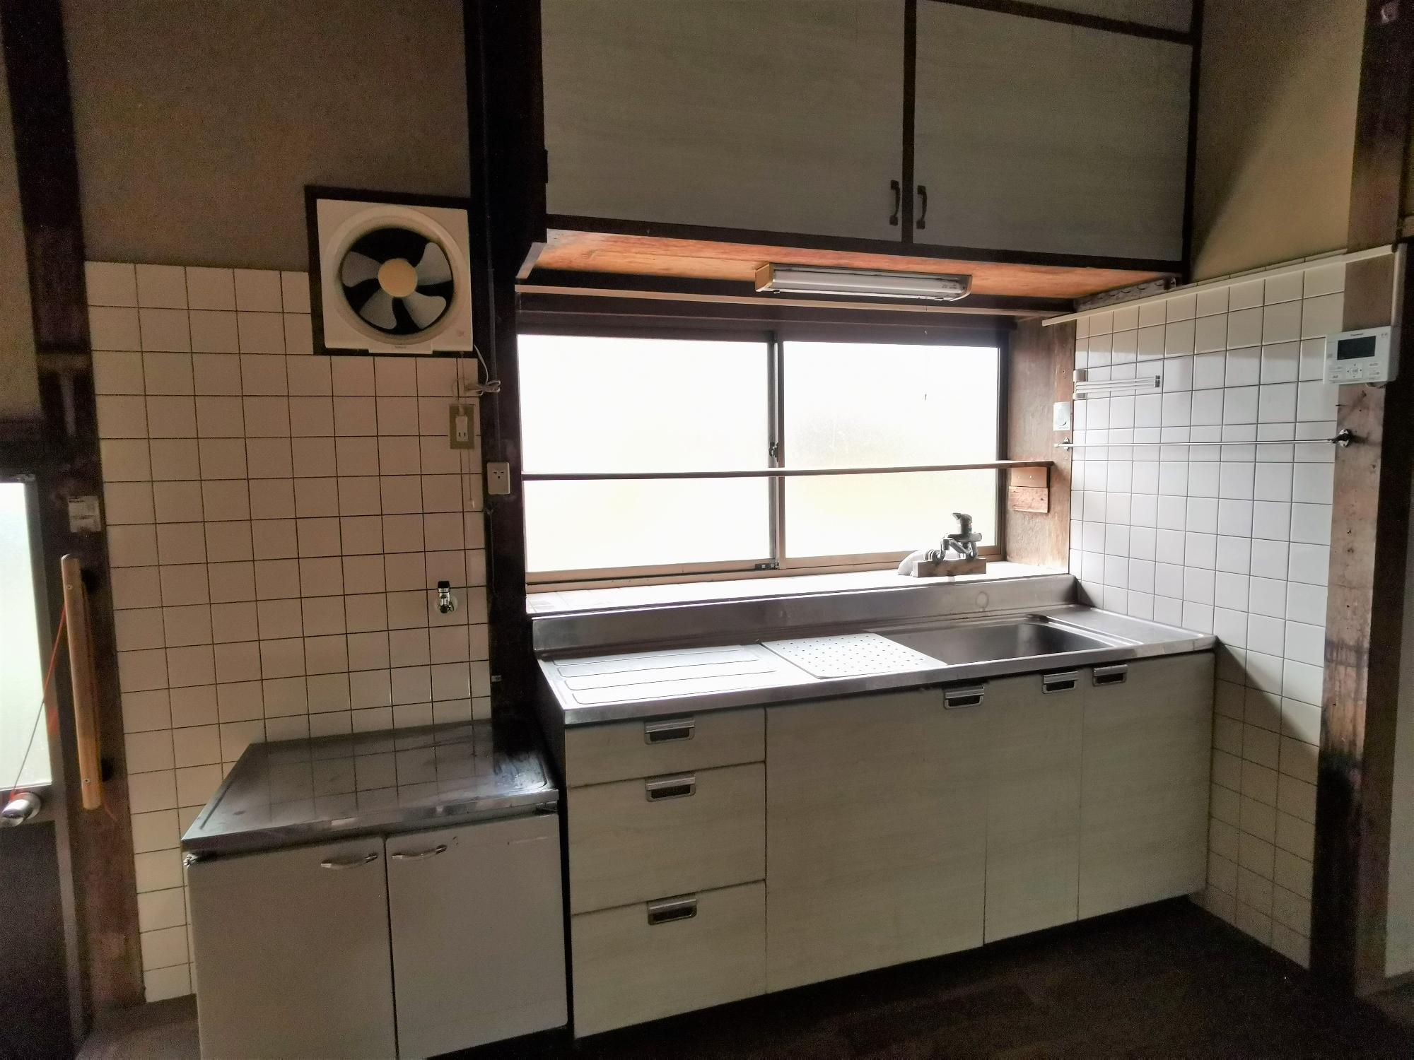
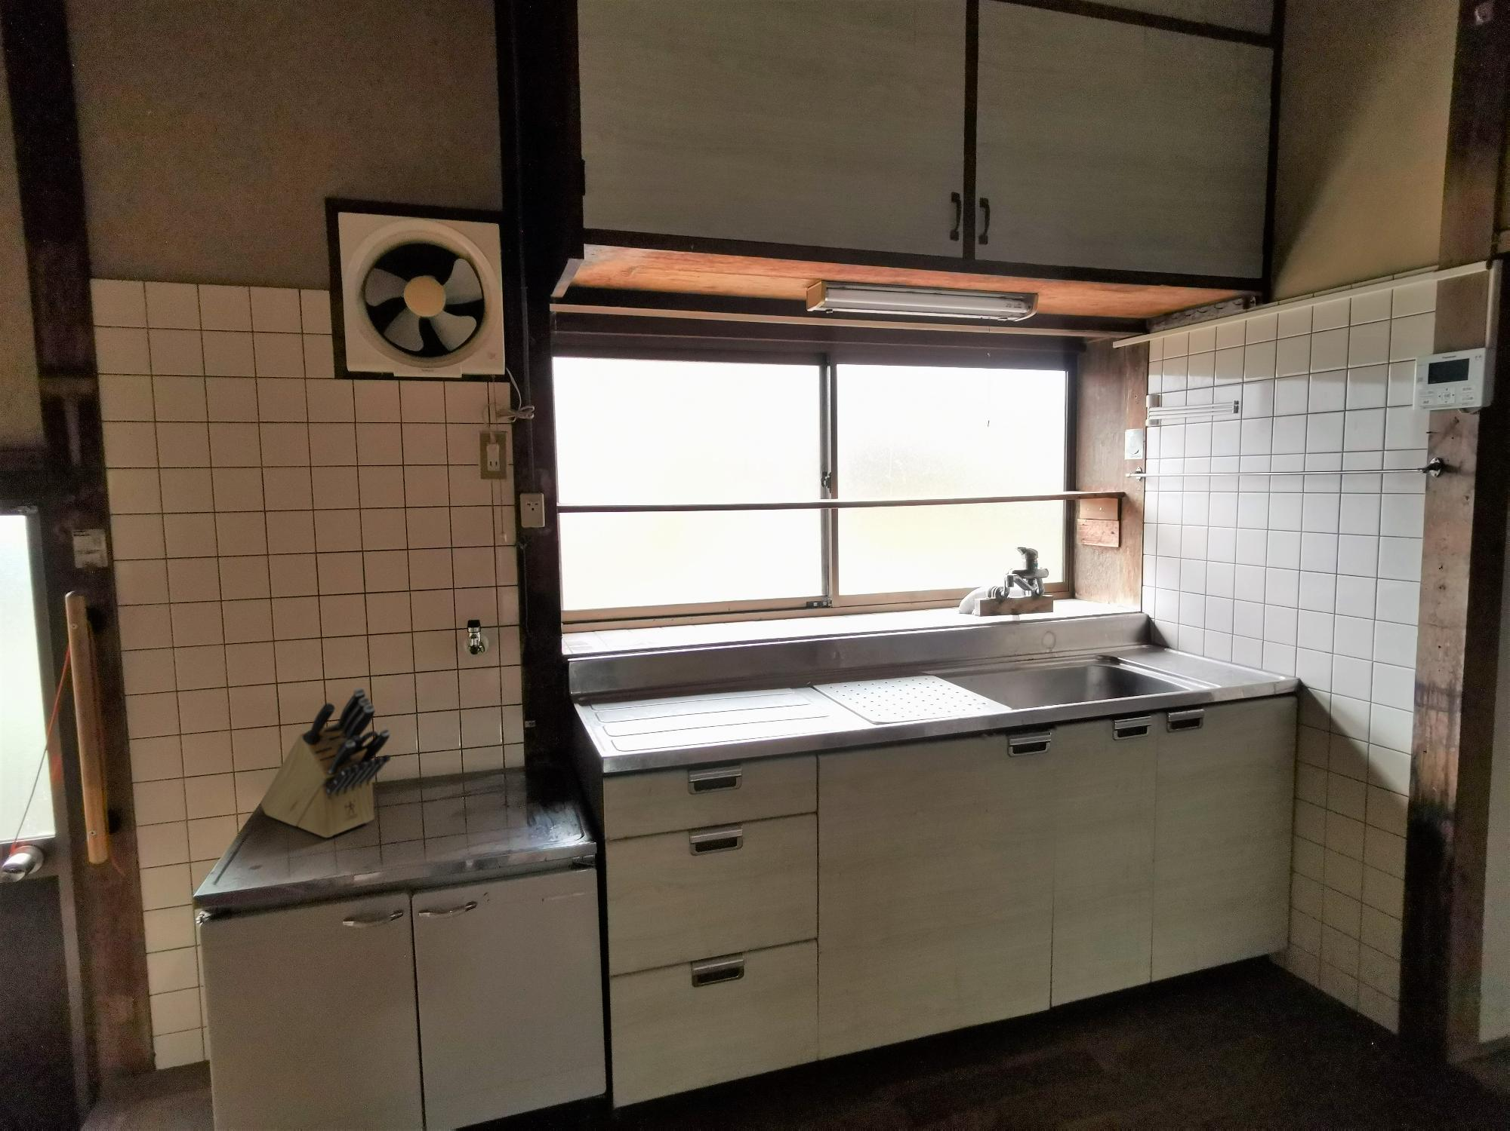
+ knife block (323, 754)
